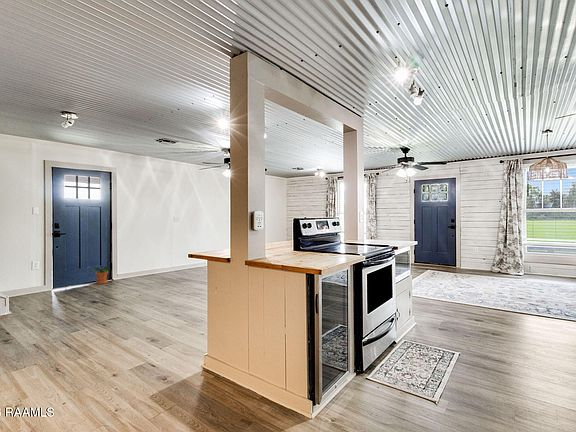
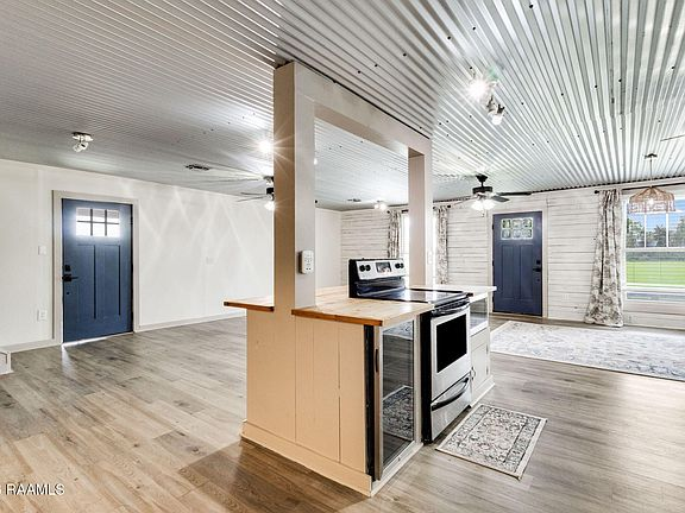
- potted plant (101, 275)
